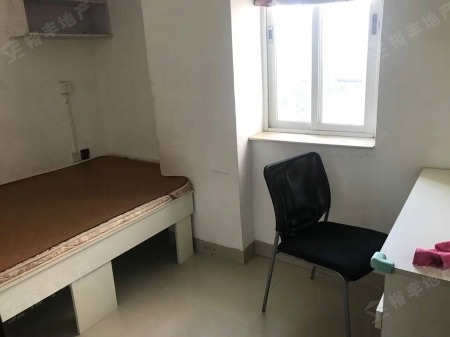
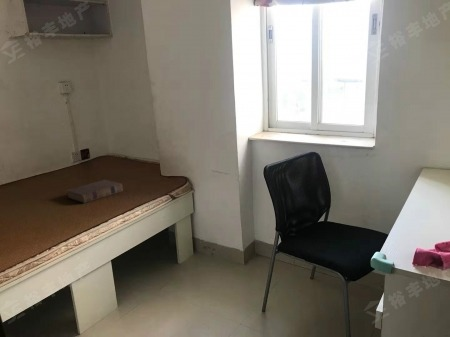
+ book (95, 190)
